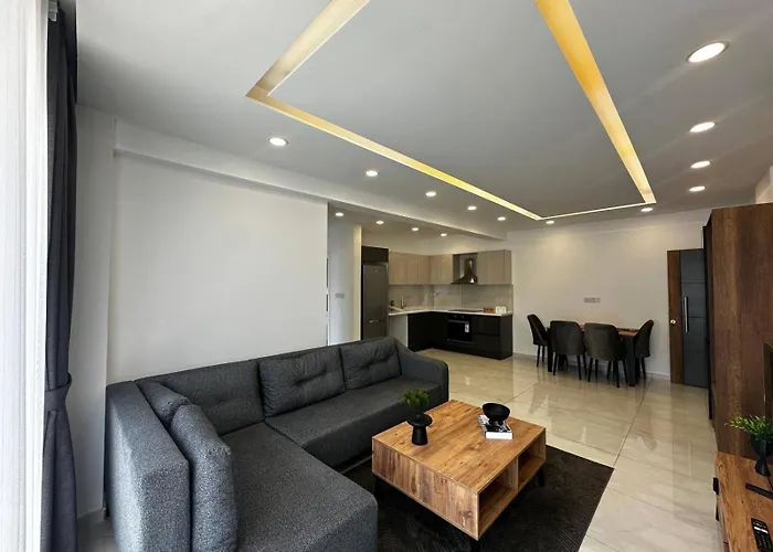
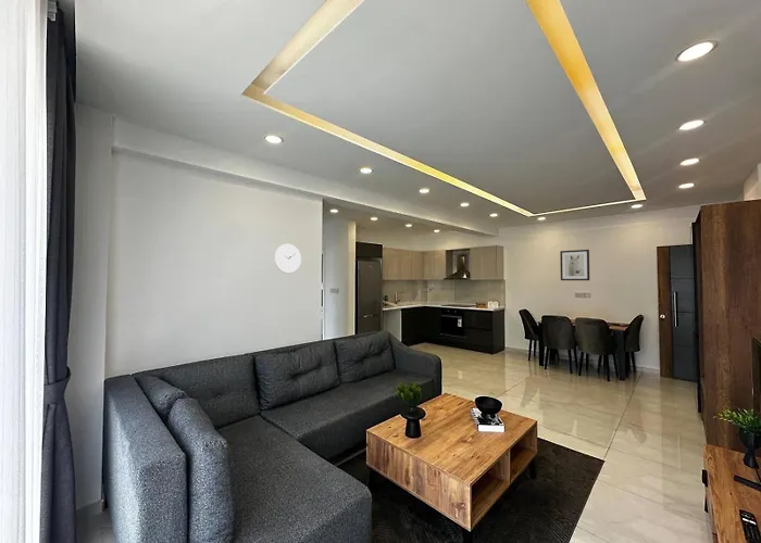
+ wall clock (288, 258)
+ wall art (574, 265)
